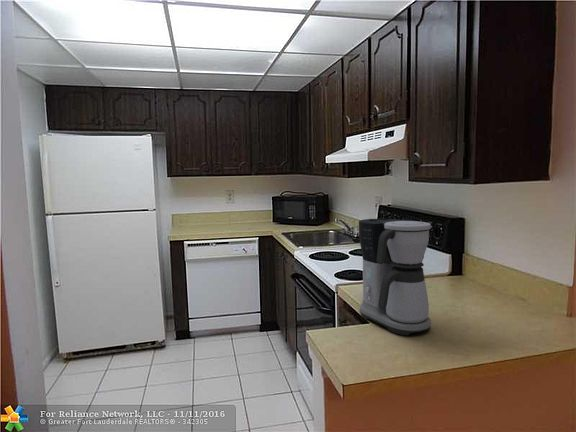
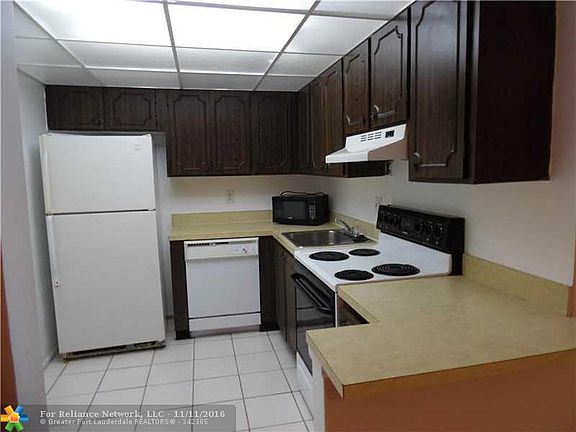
- coffee maker (388, 271)
